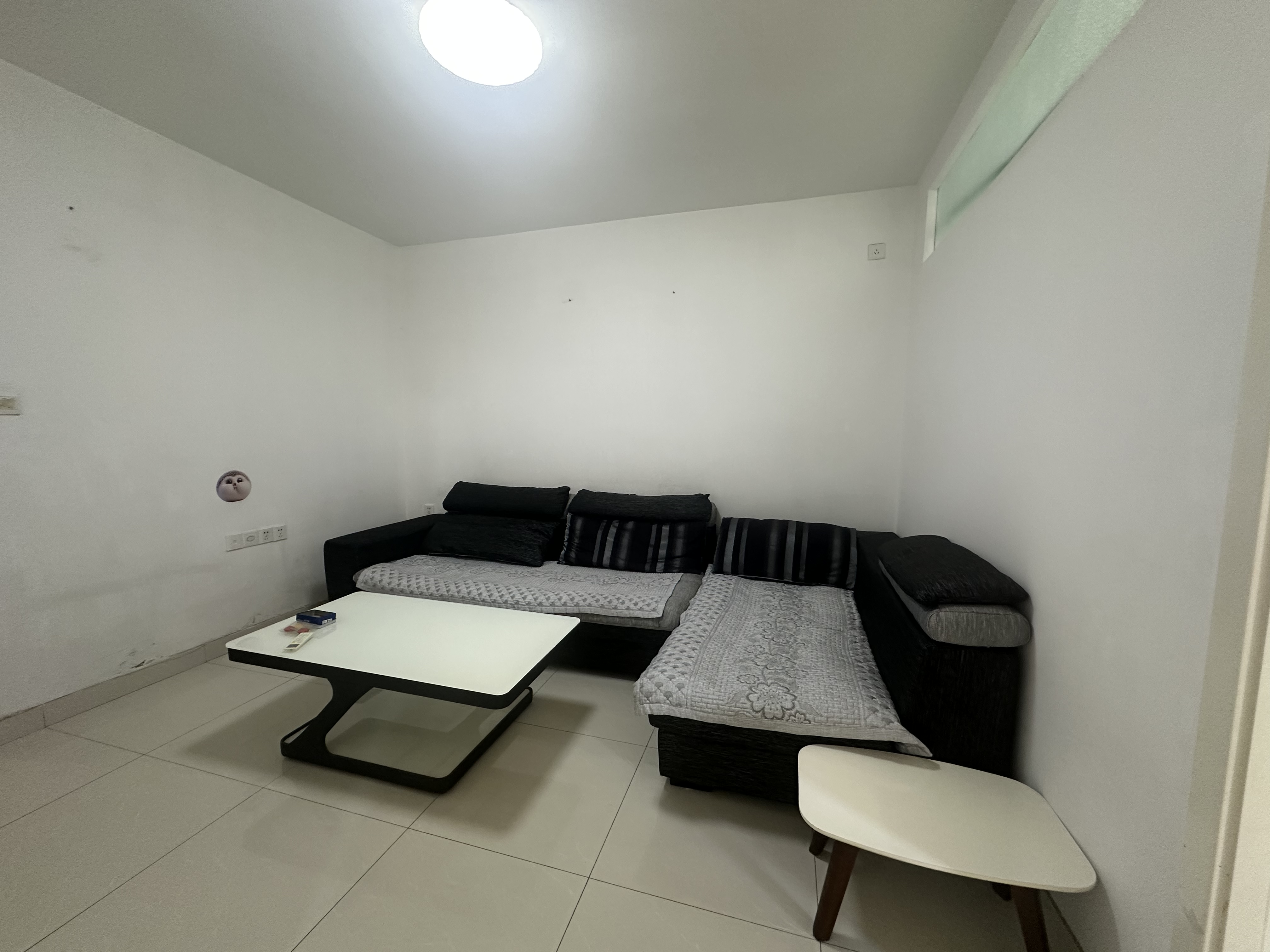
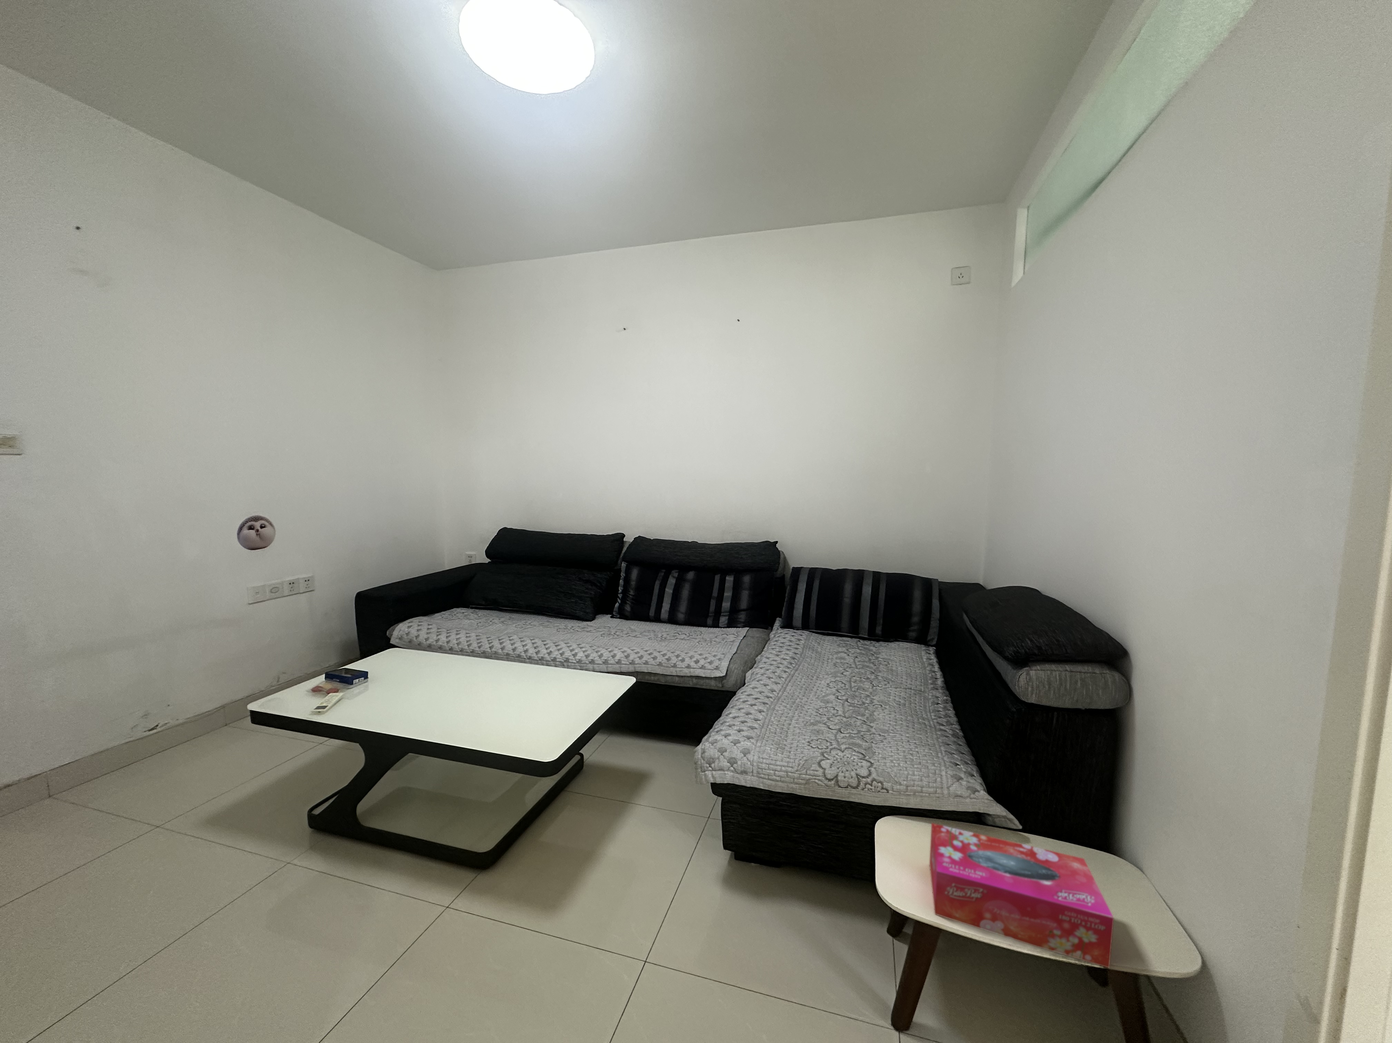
+ tissue box (1011, 887)
